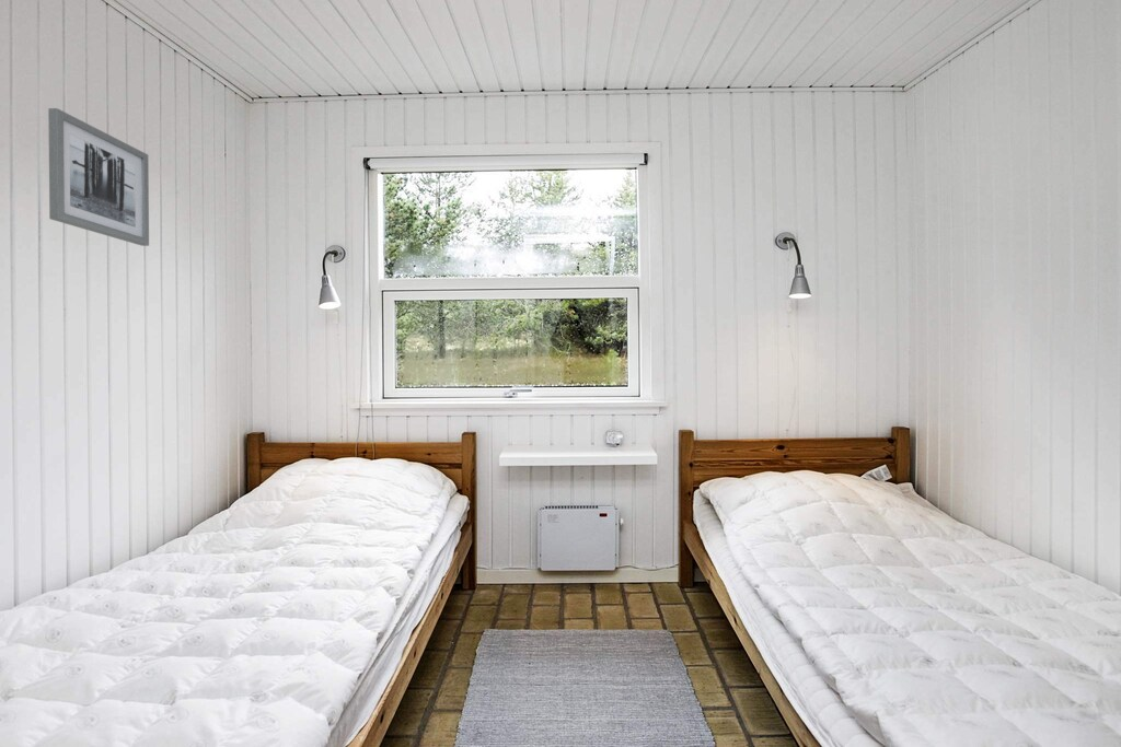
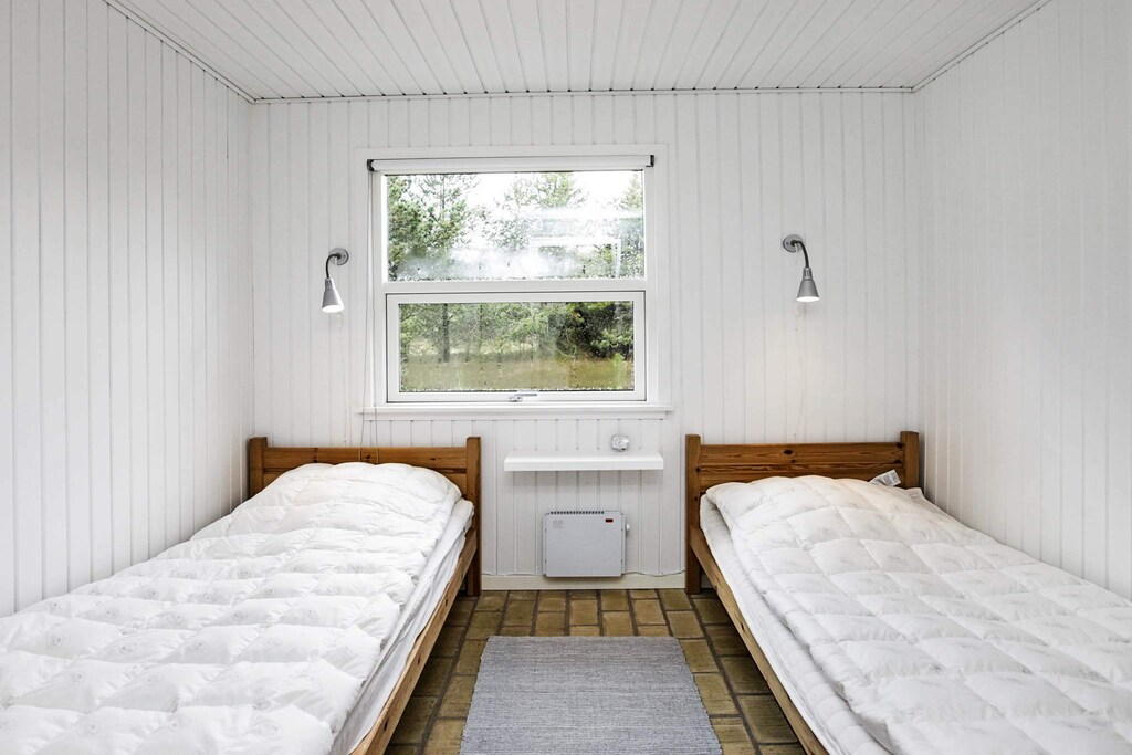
- wall art (103, 184)
